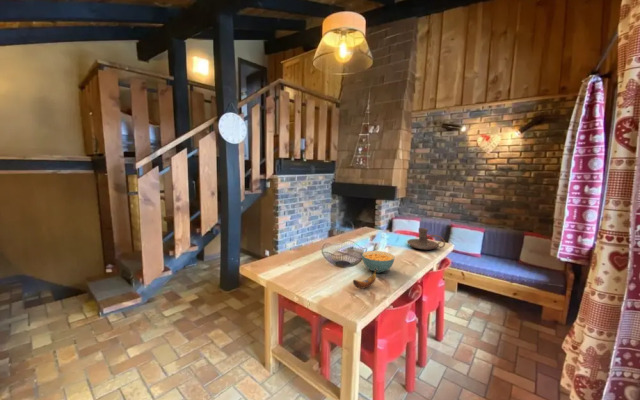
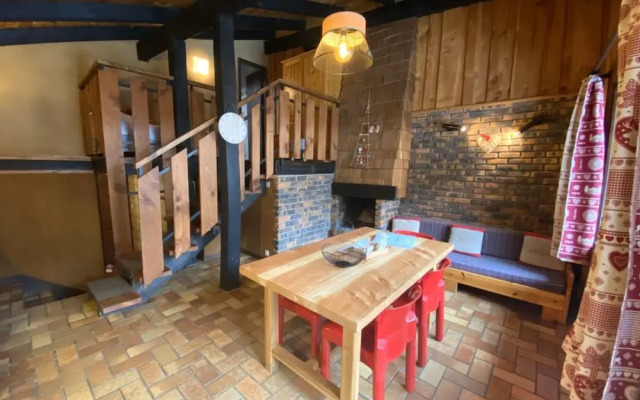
- banana (365, 280)
- cereal bowl (377, 263)
- candle holder (426, 238)
